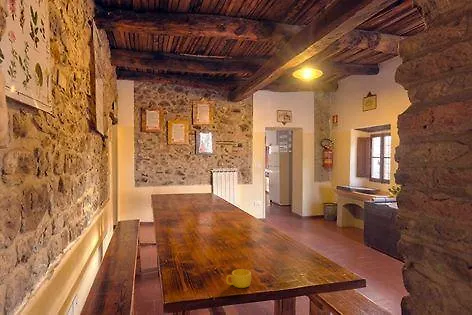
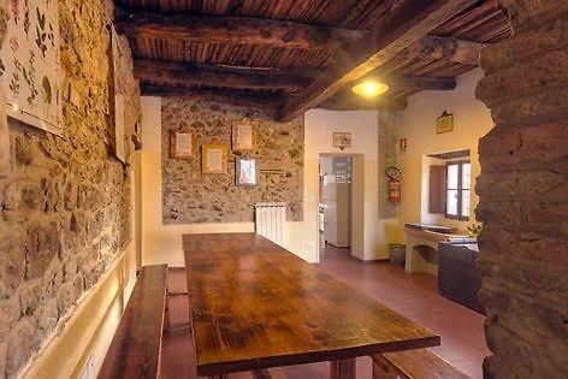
- cup (238, 279)
